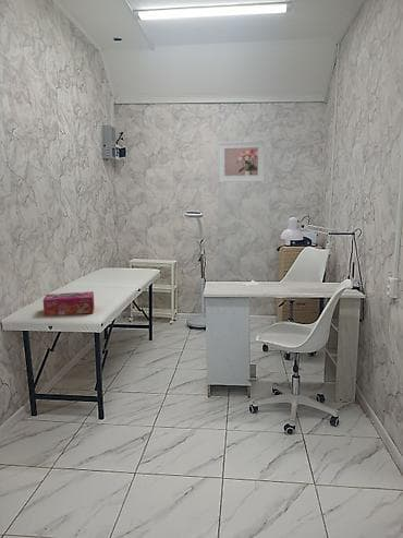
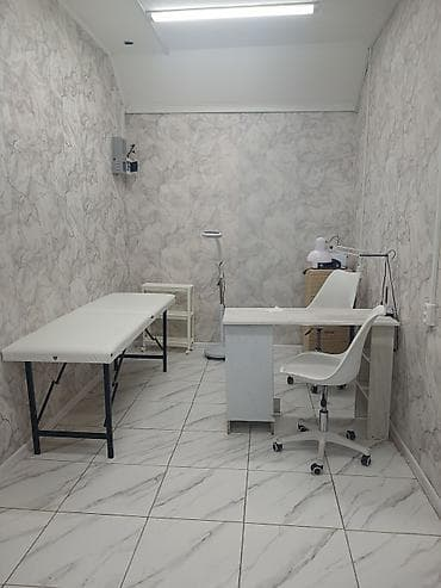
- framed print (241, 162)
- tissue box (69, 303)
